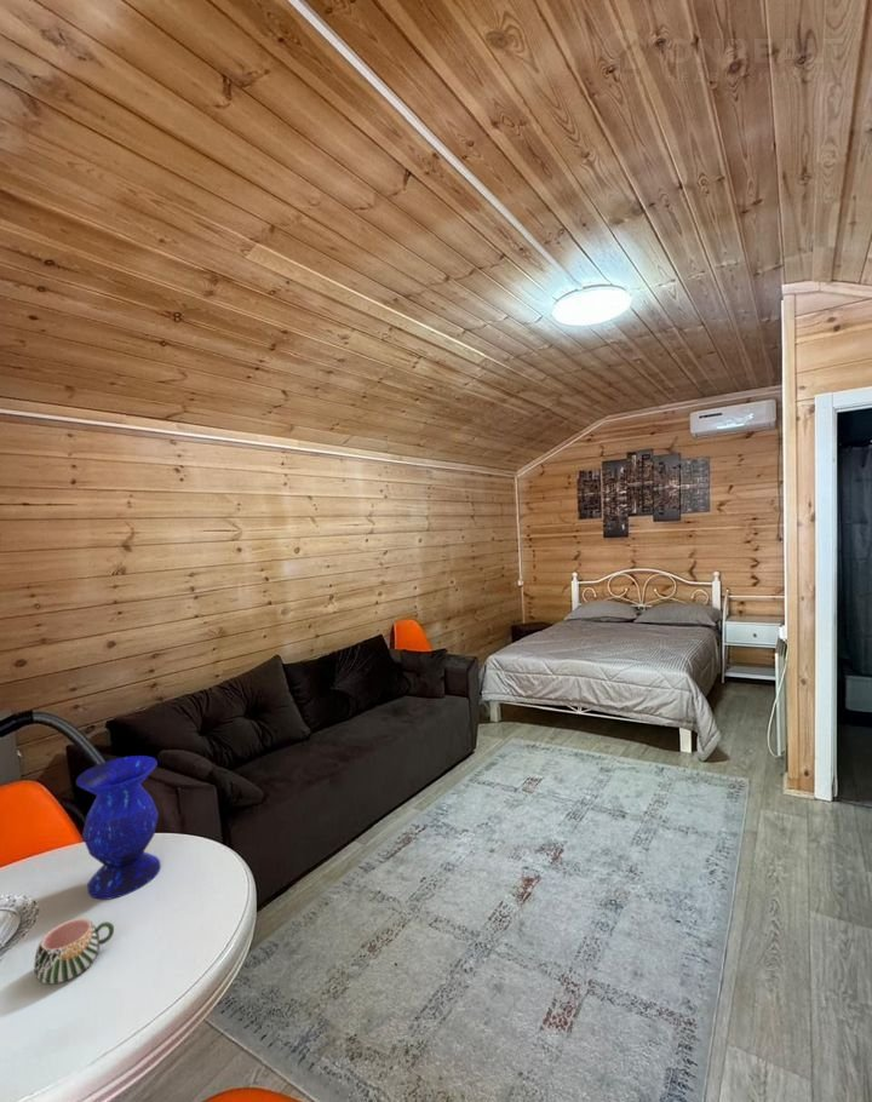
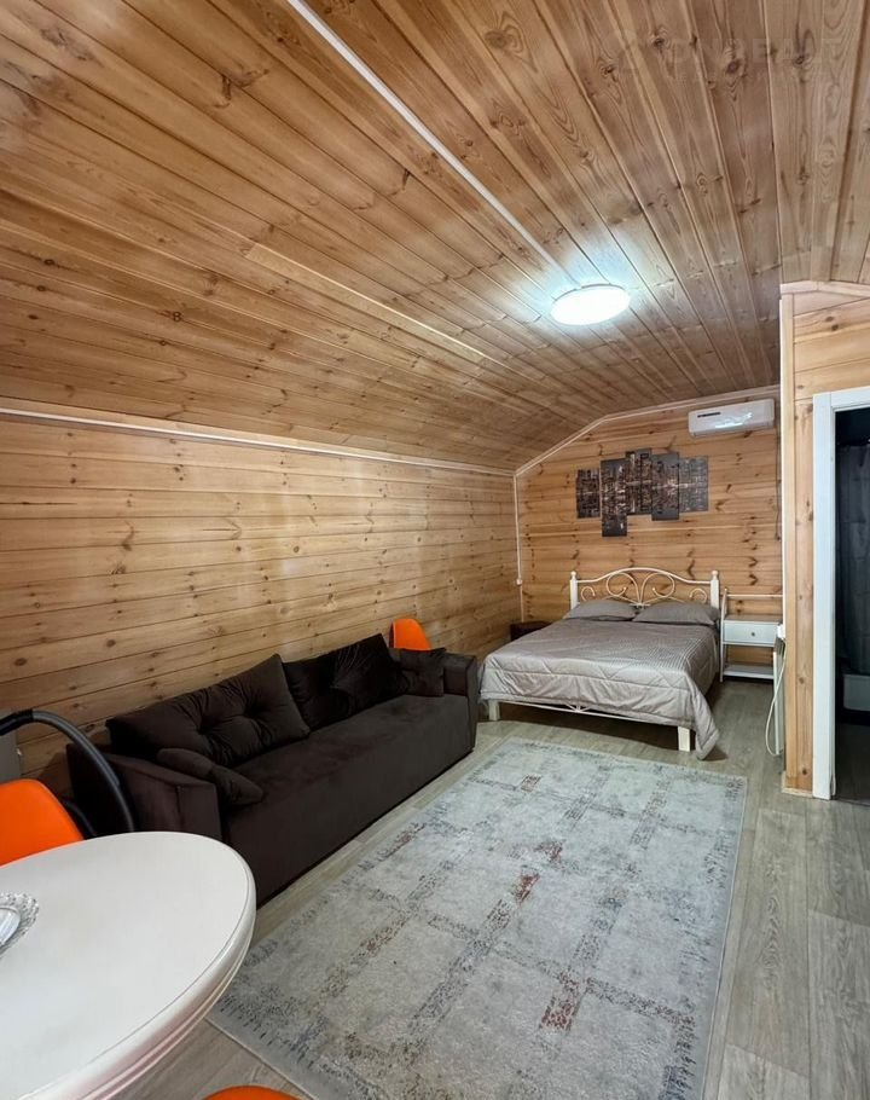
- mug (75, 946)
- vase (121, 823)
